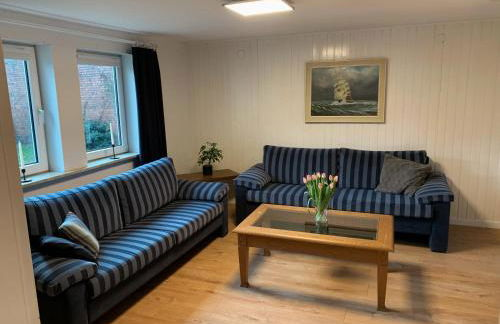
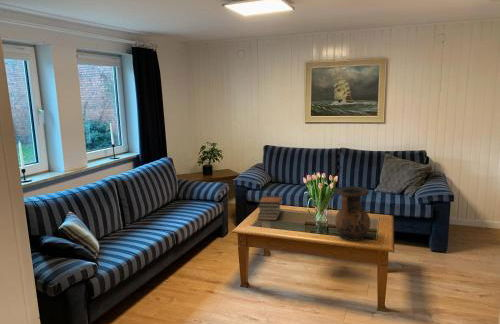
+ book stack (270, 207)
+ vase (352, 213)
